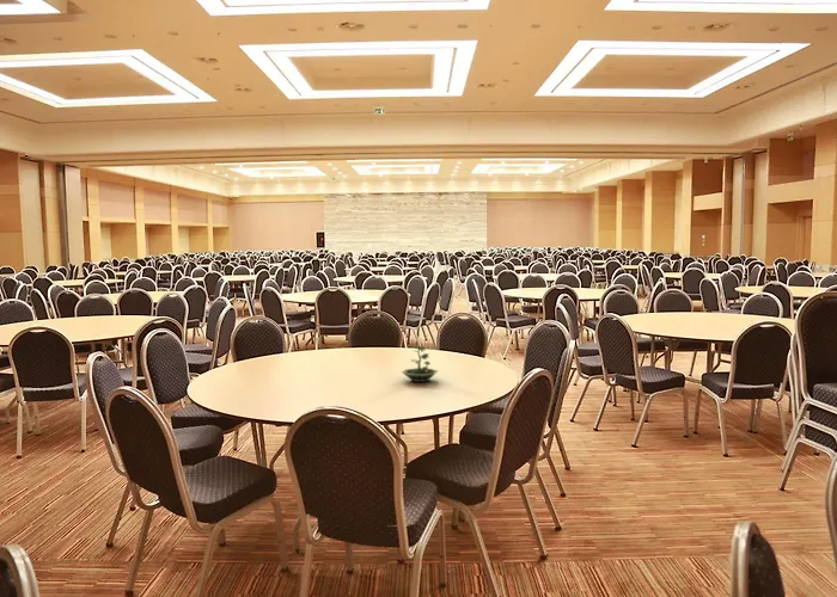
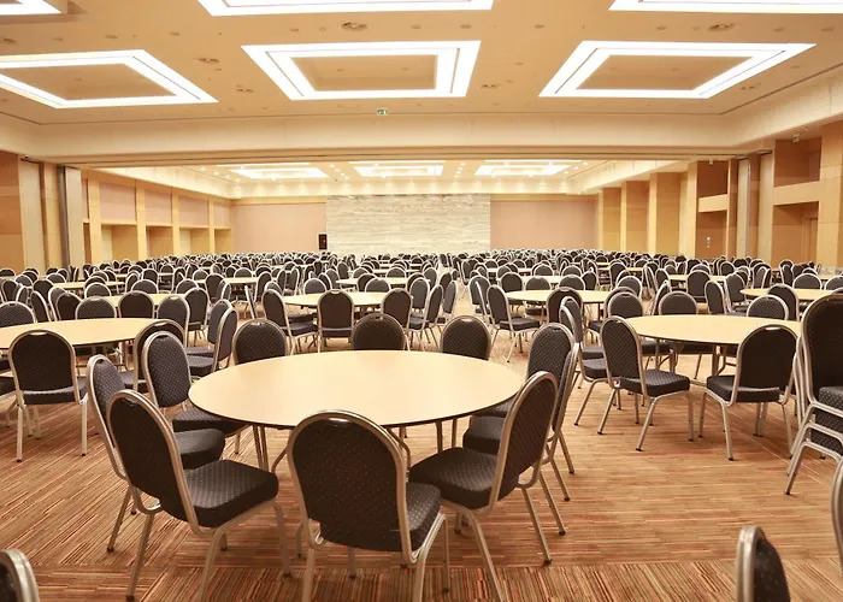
- terrarium (418, 351)
